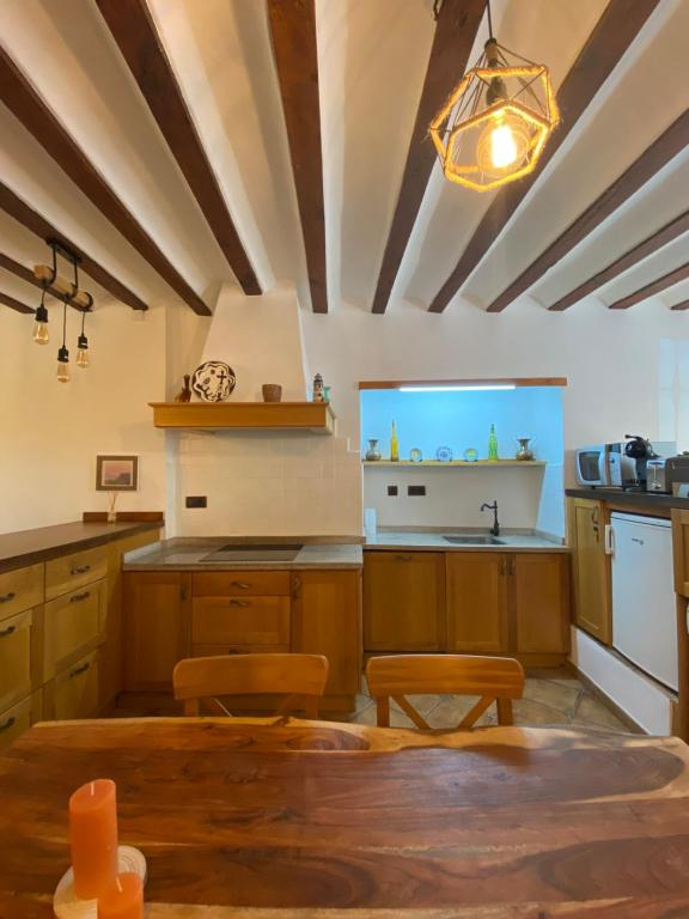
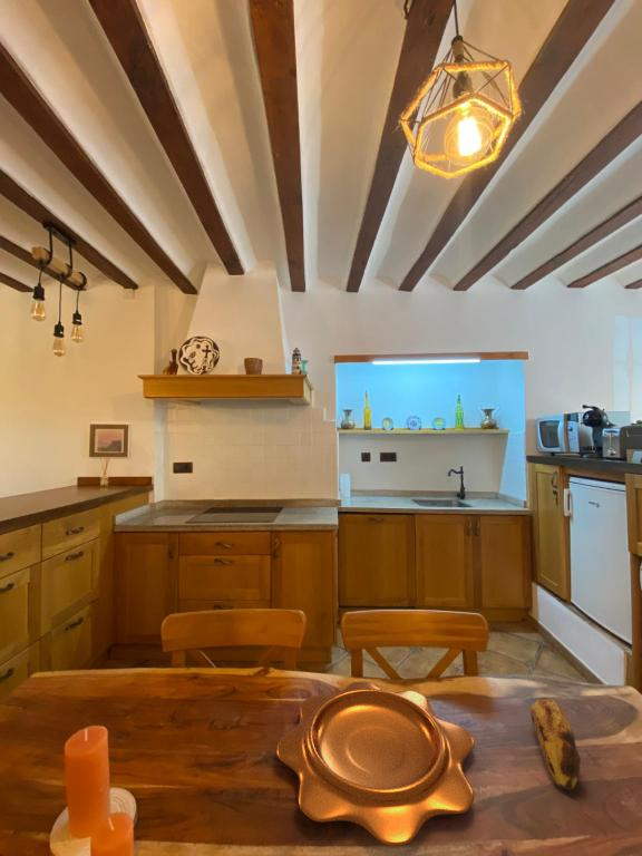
+ decorative bowl (376, 742)
+ banana (547, 727)
